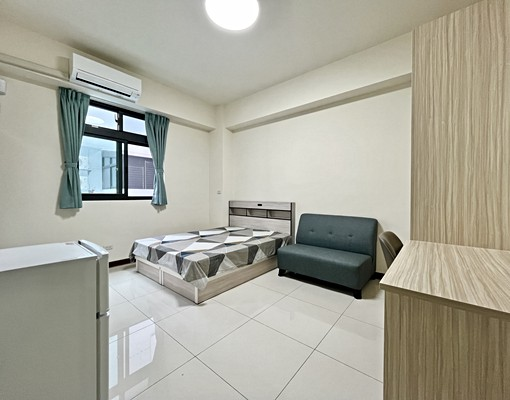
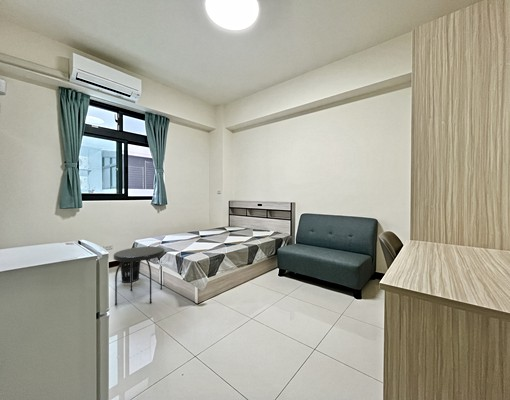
+ side table (131, 273)
+ wastebasket (130, 268)
